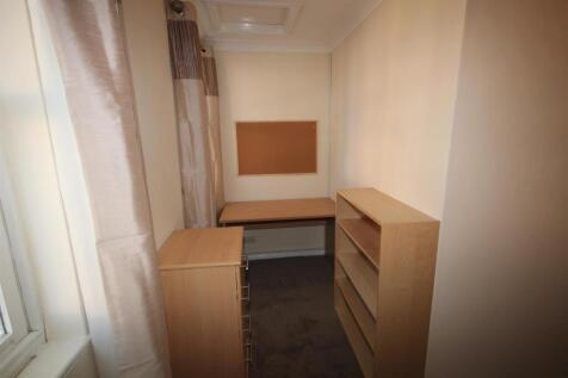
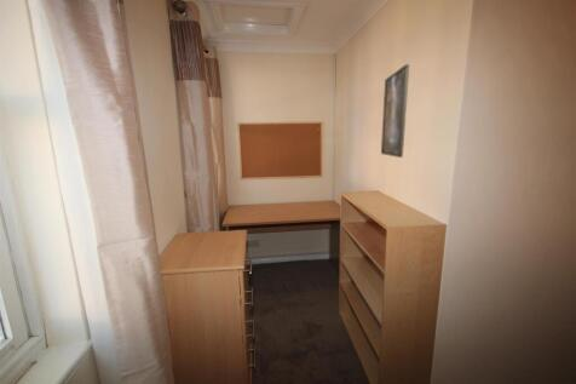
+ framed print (392, 115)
